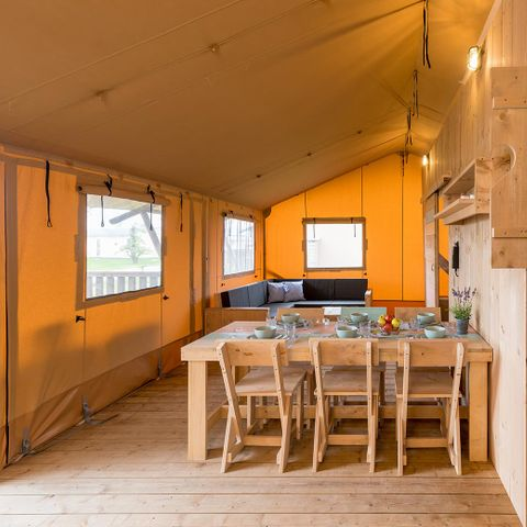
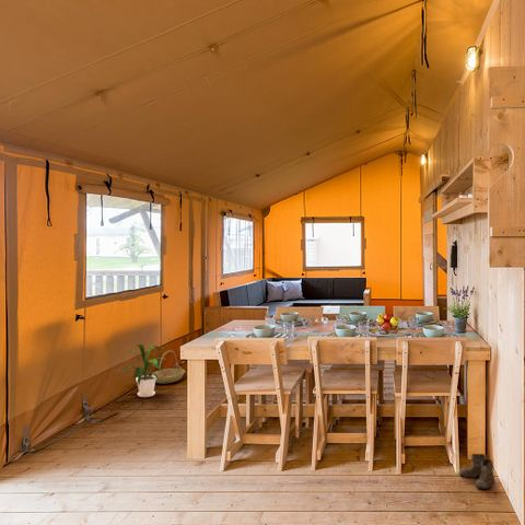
+ basket (167, 369)
+ house plant (145, 369)
+ boots (478, 468)
